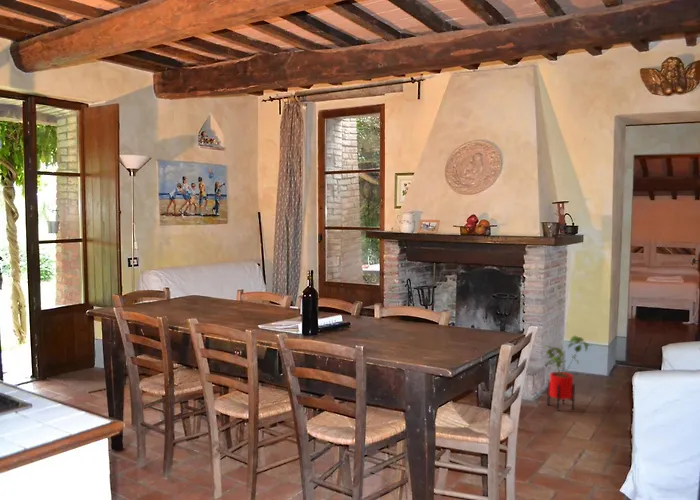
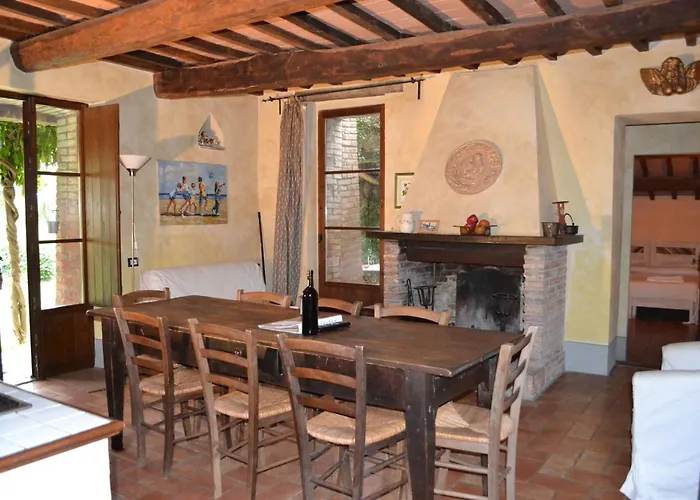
- house plant (563, 370)
